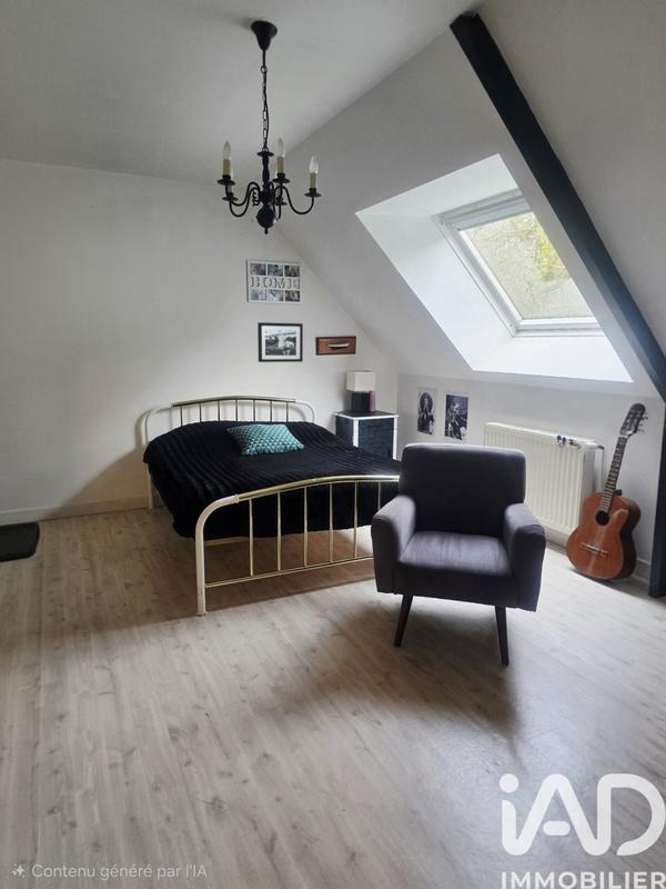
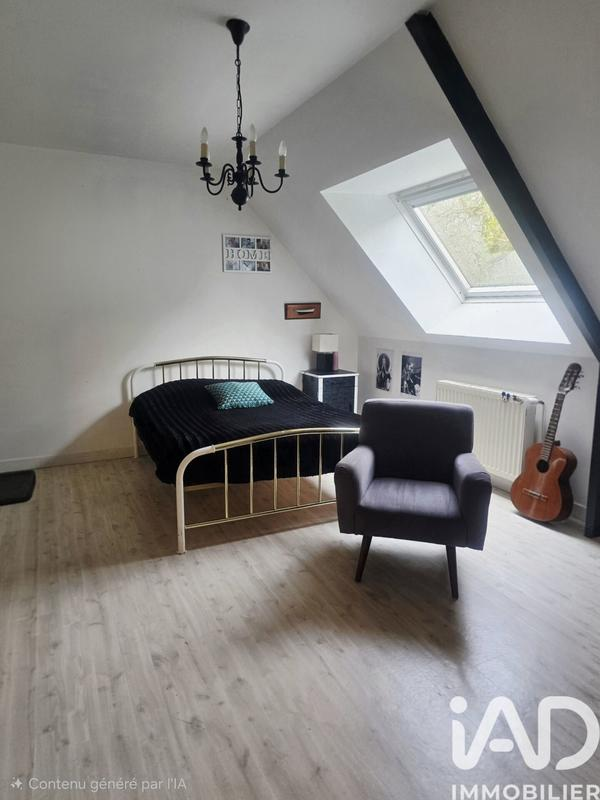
- picture frame (280, 342)
